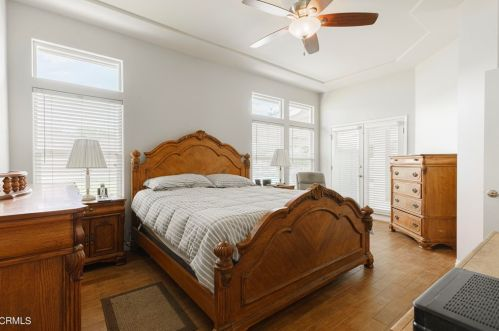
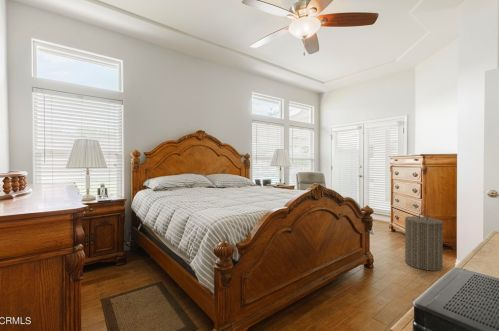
+ laundry hamper (423, 238)
